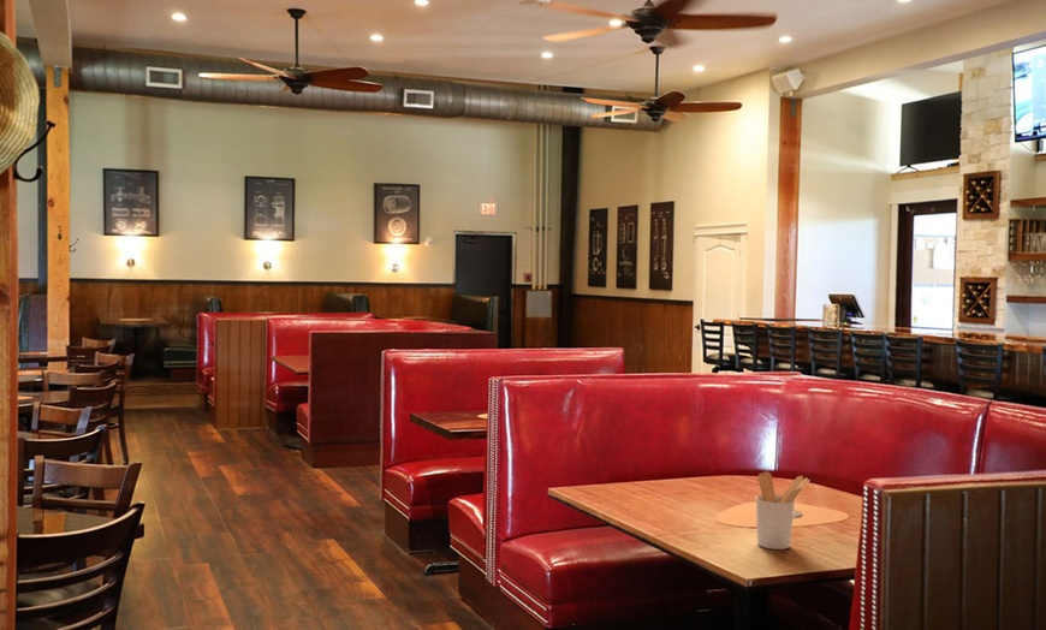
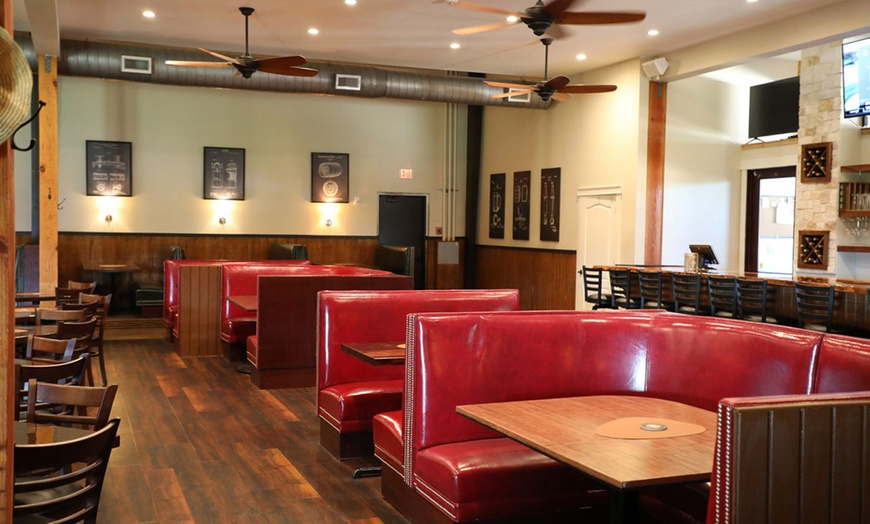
- utensil holder (783, 510)
